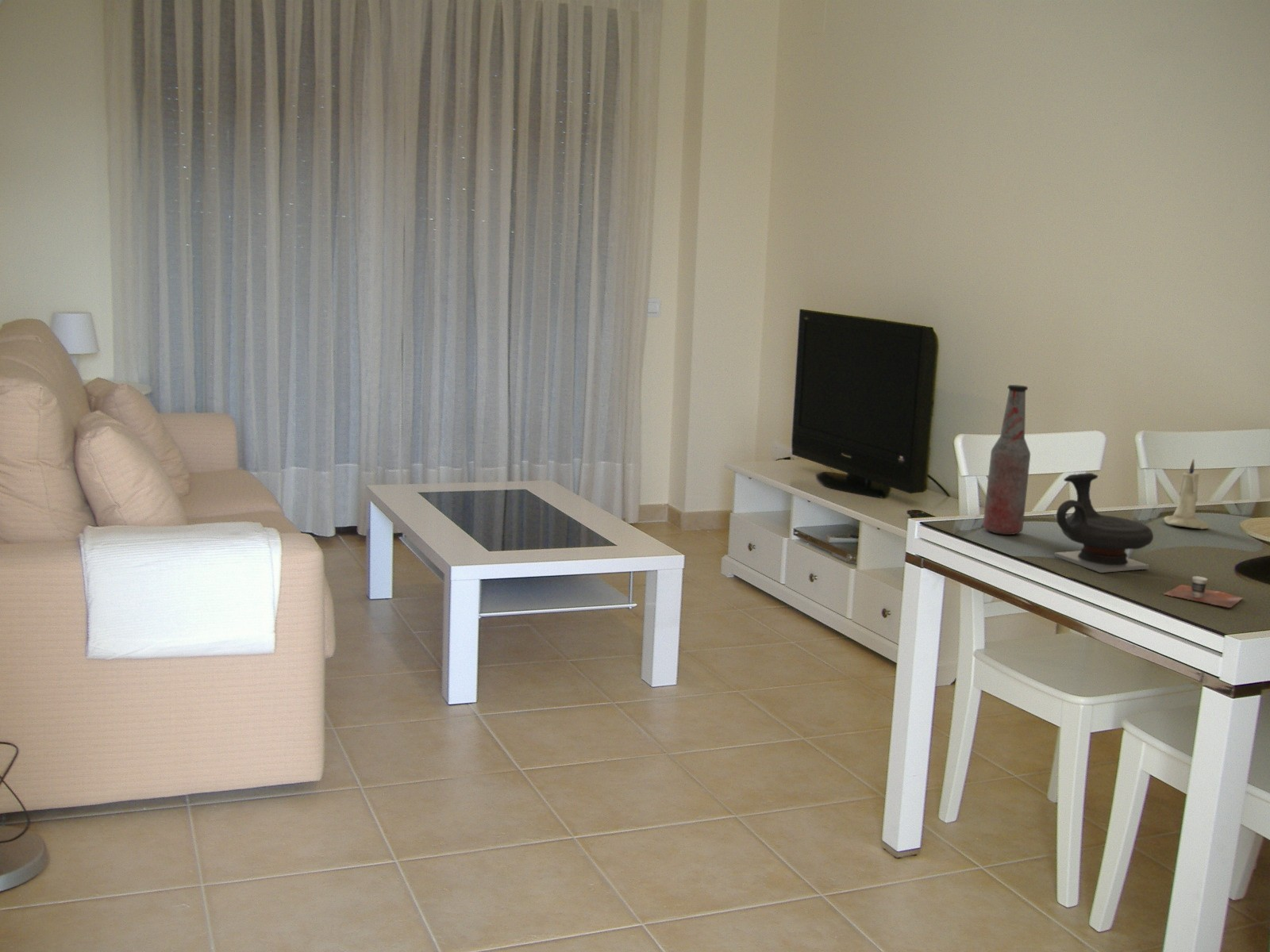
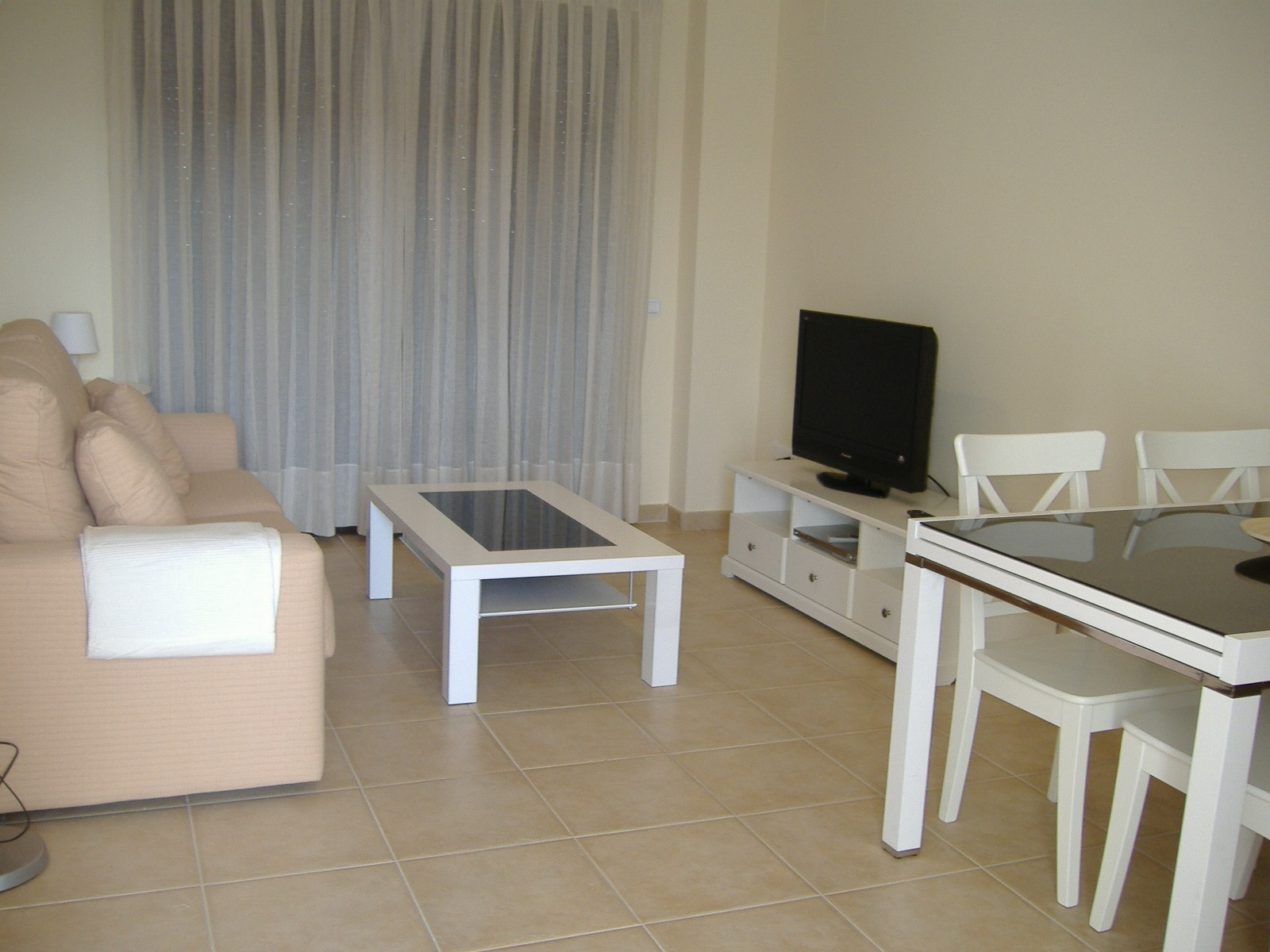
- teapot (1092, 520)
- cup (1205, 587)
- candle (1191, 492)
- bottle (1010, 459)
